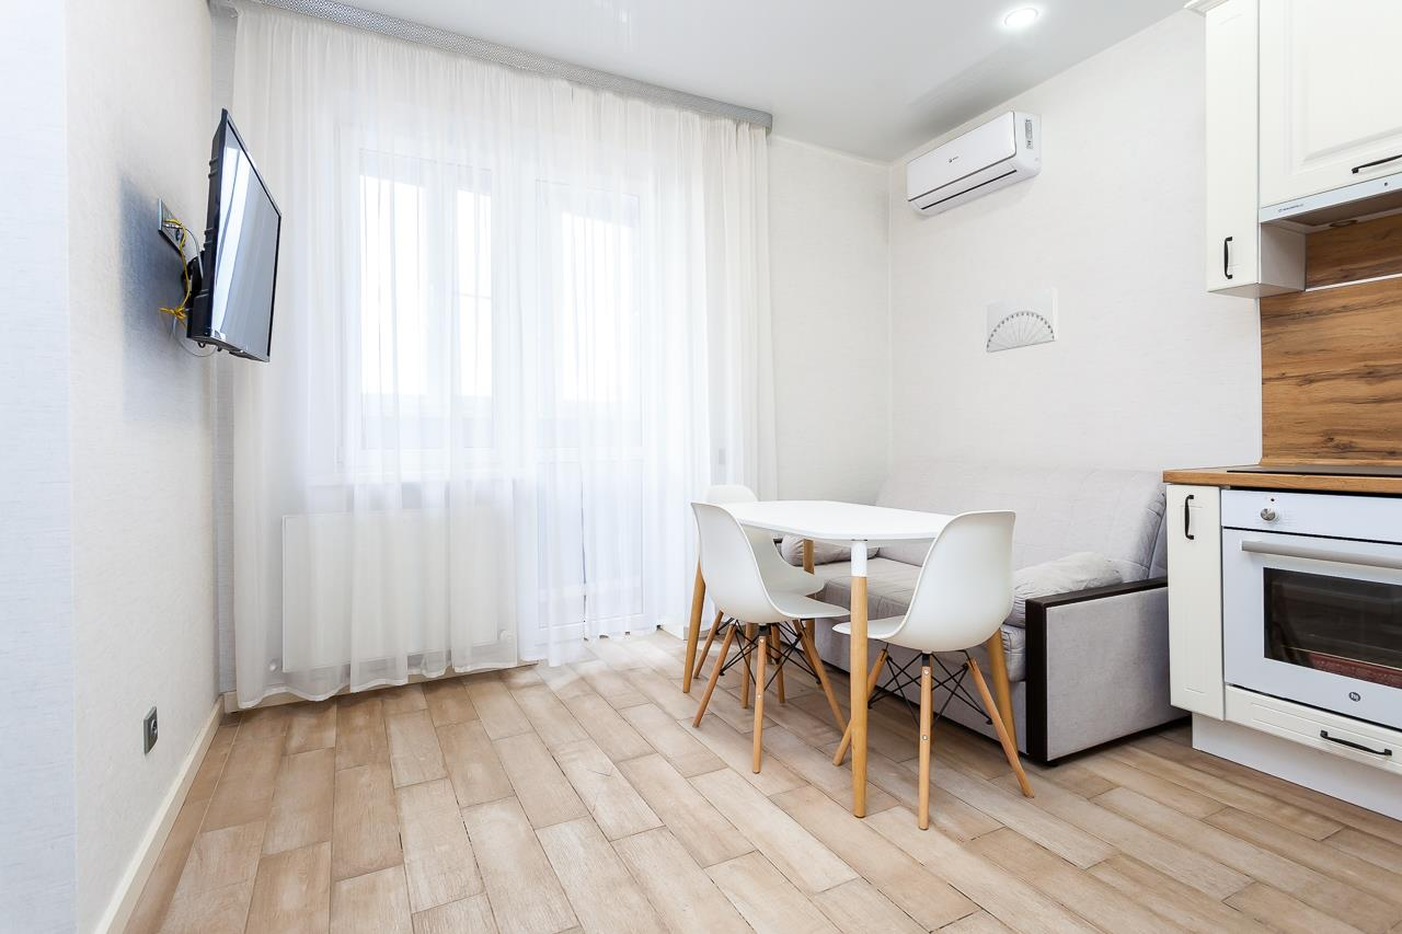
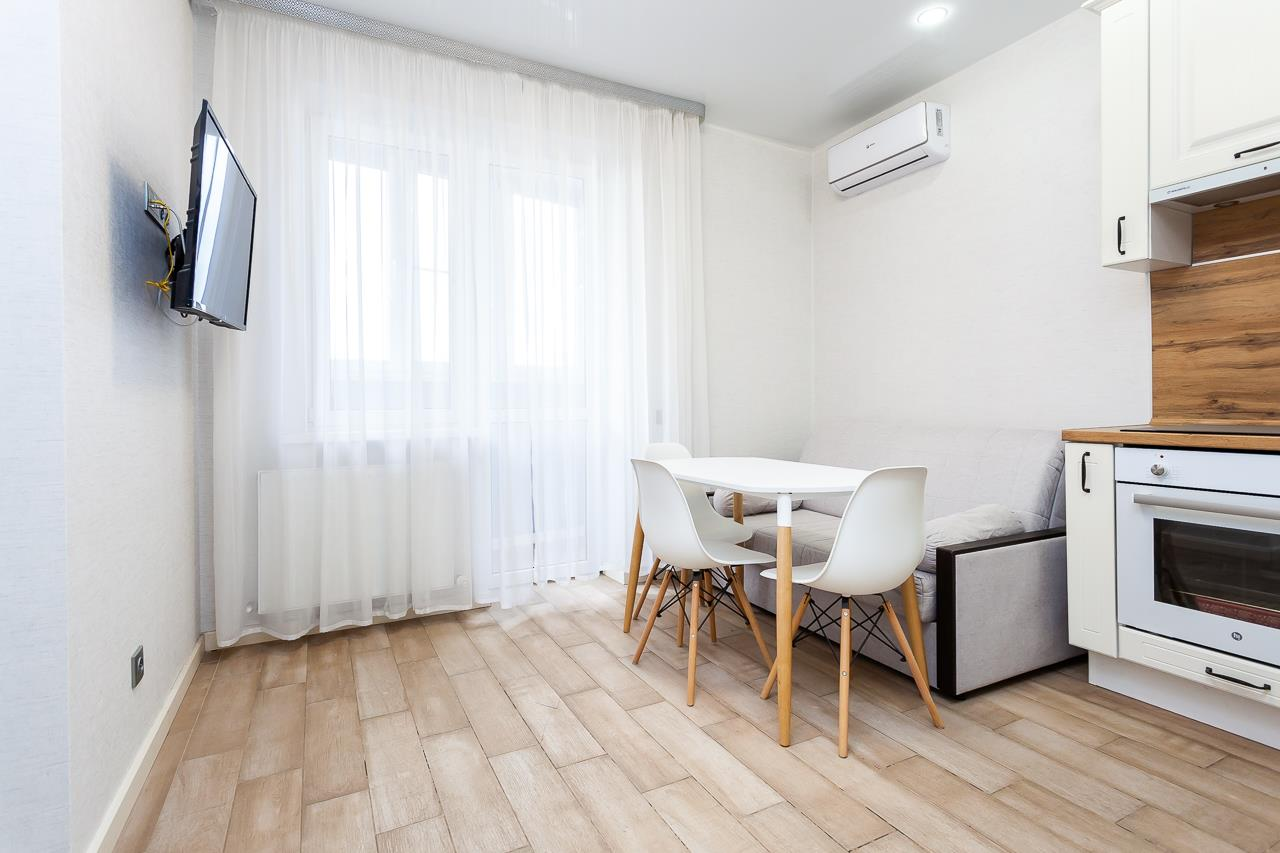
- wall art (1020, 321)
